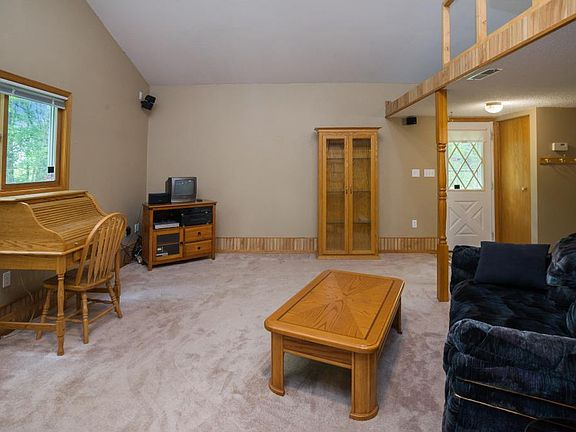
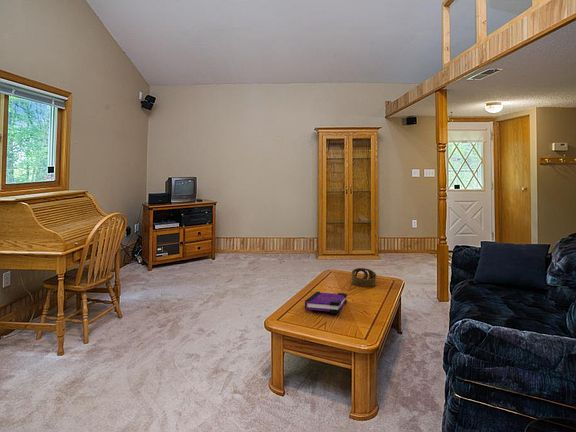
+ board game (327, 300)
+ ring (363, 276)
